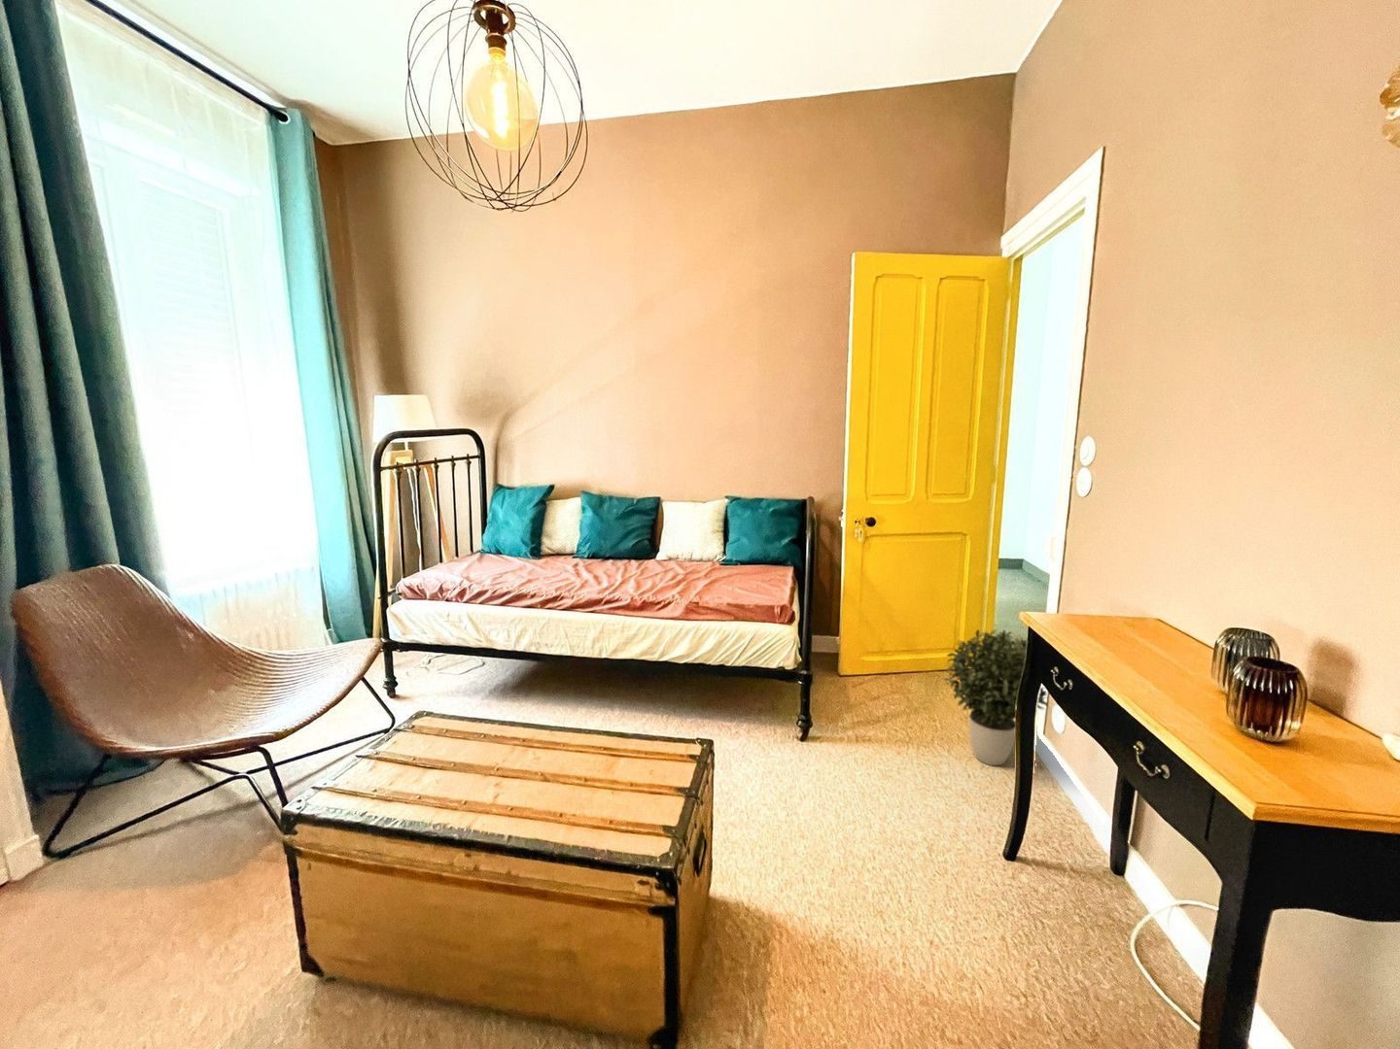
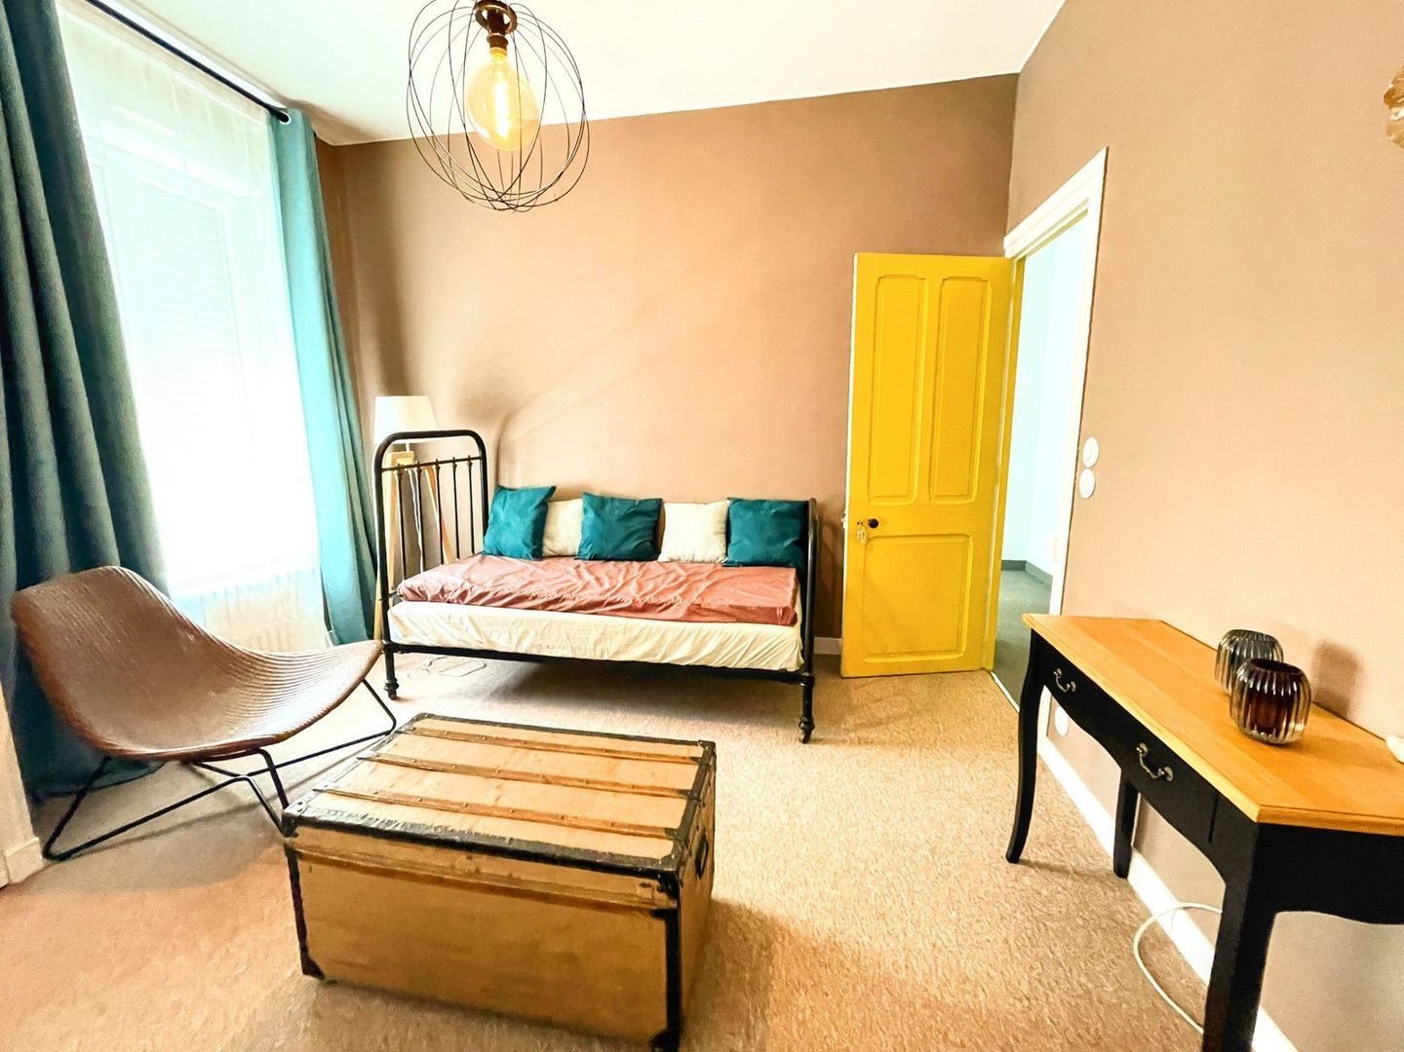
- potted plant (994, 696)
